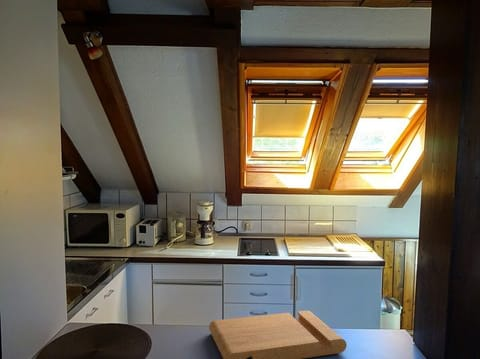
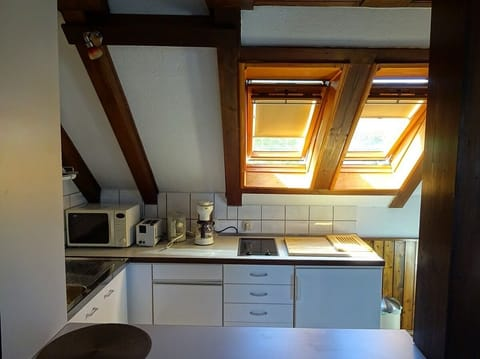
- cutting board (274, 335)
